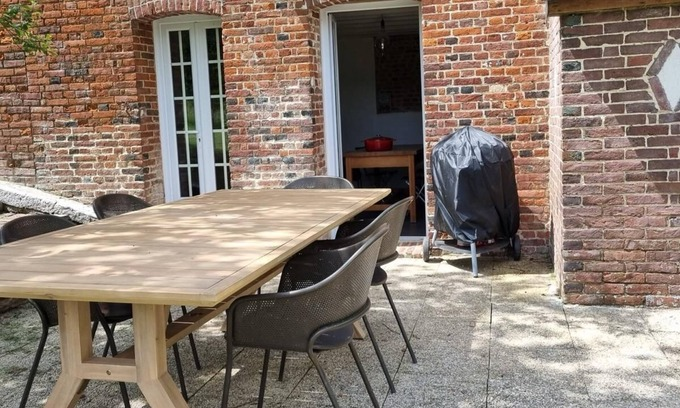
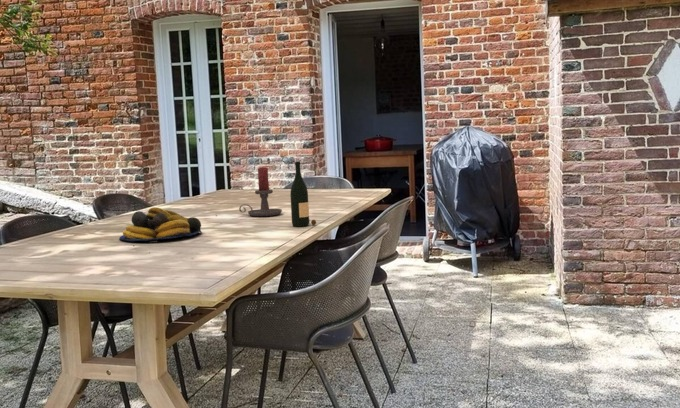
+ candle holder (259, 191)
+ wine bottle (301, 193)
+ fruit bowl (159, 221)
